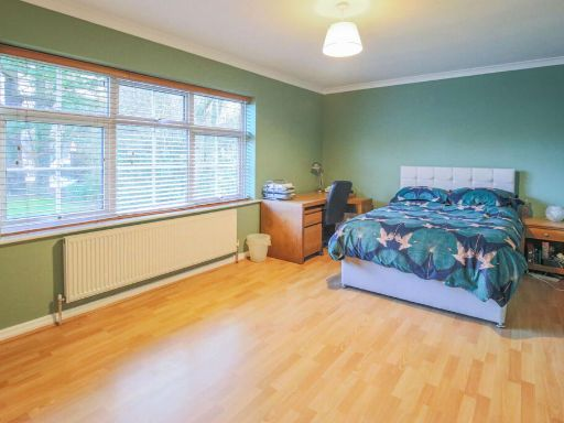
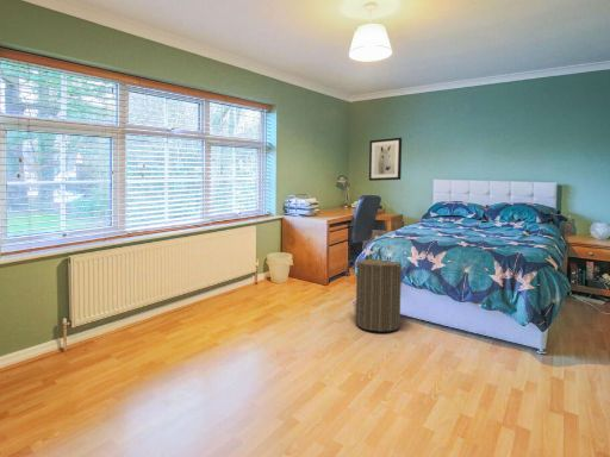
+ wall art (385, 159)
+ laundry hamper (378, 288)
